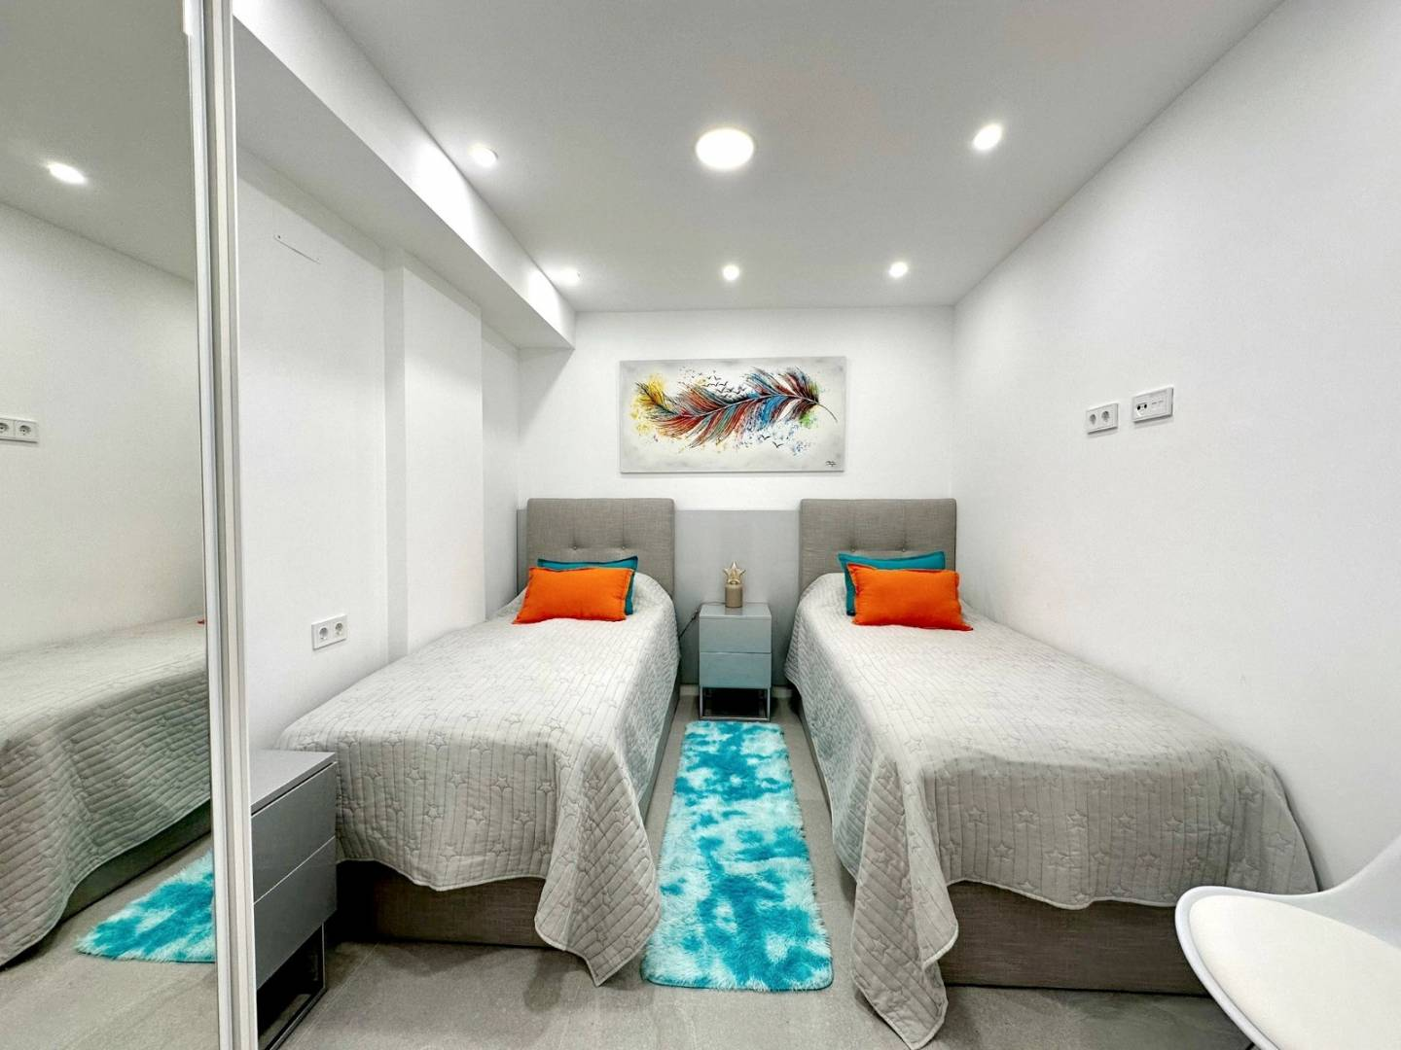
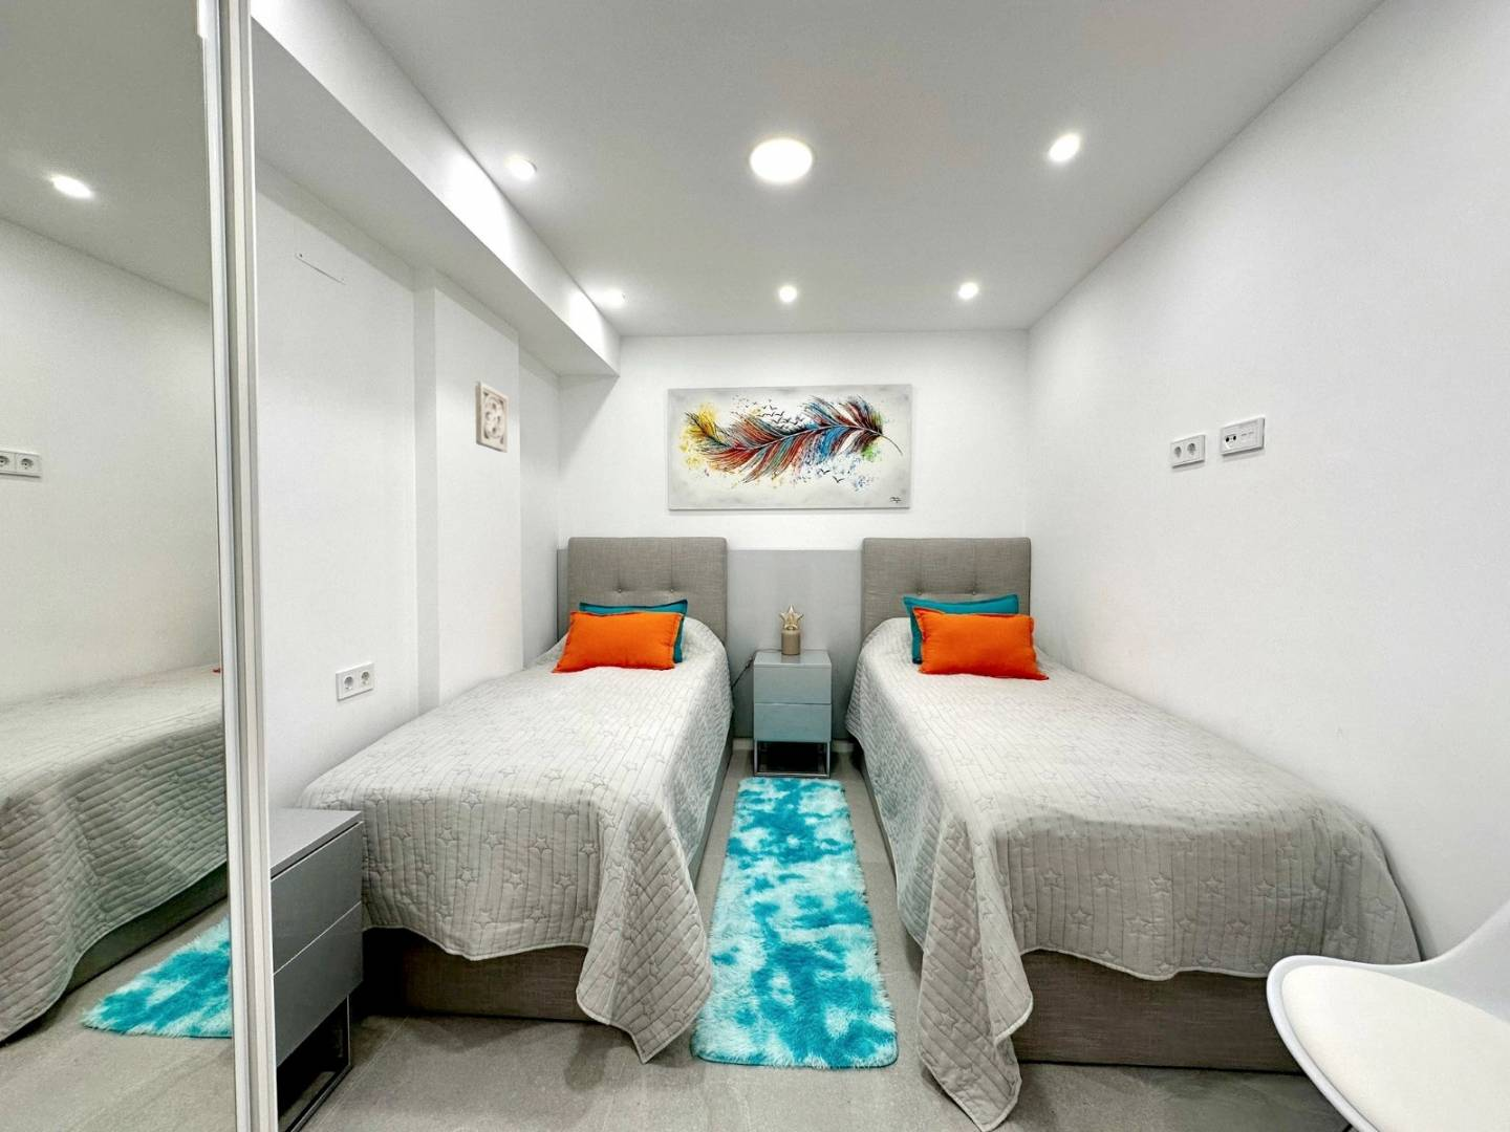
+ wall ornament (492, 419)
